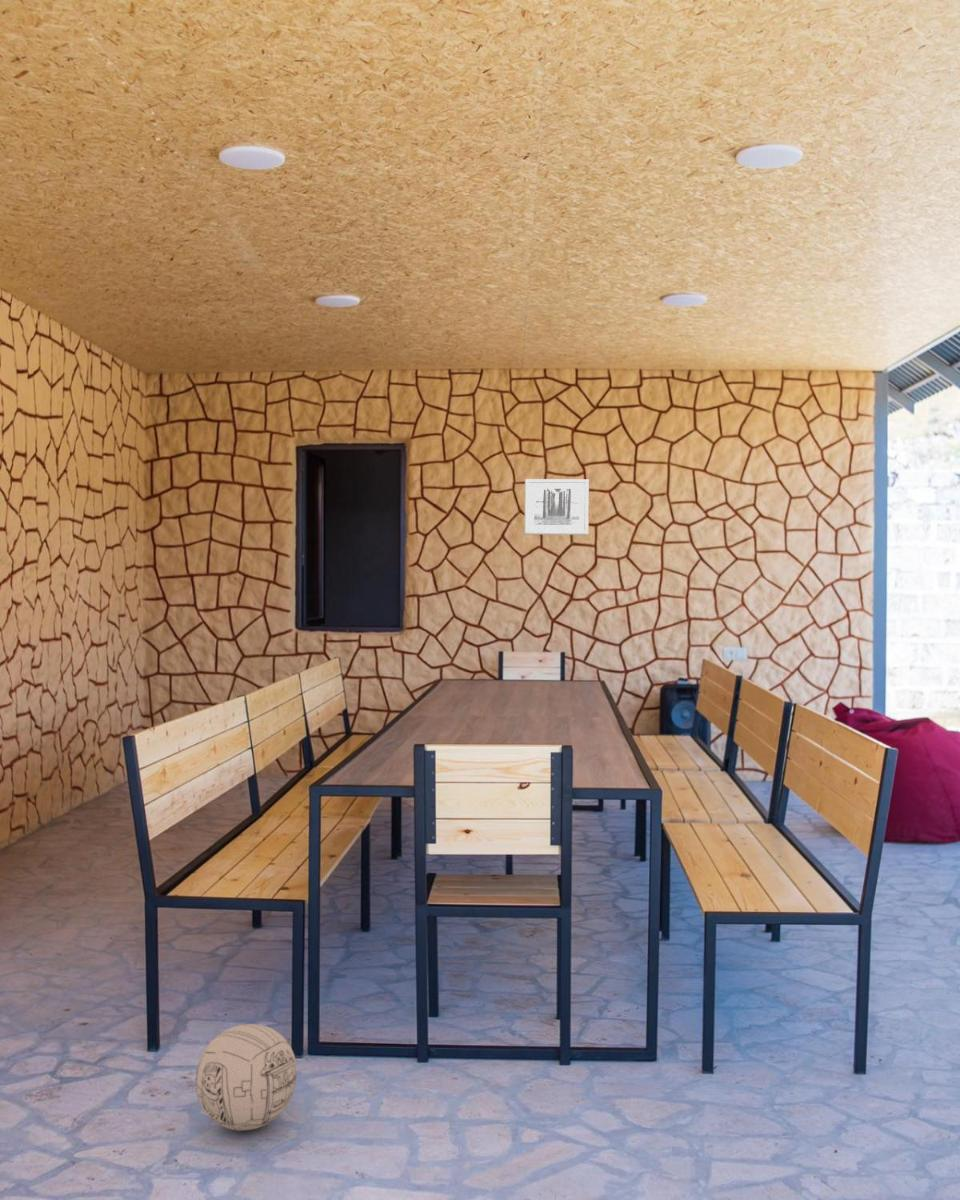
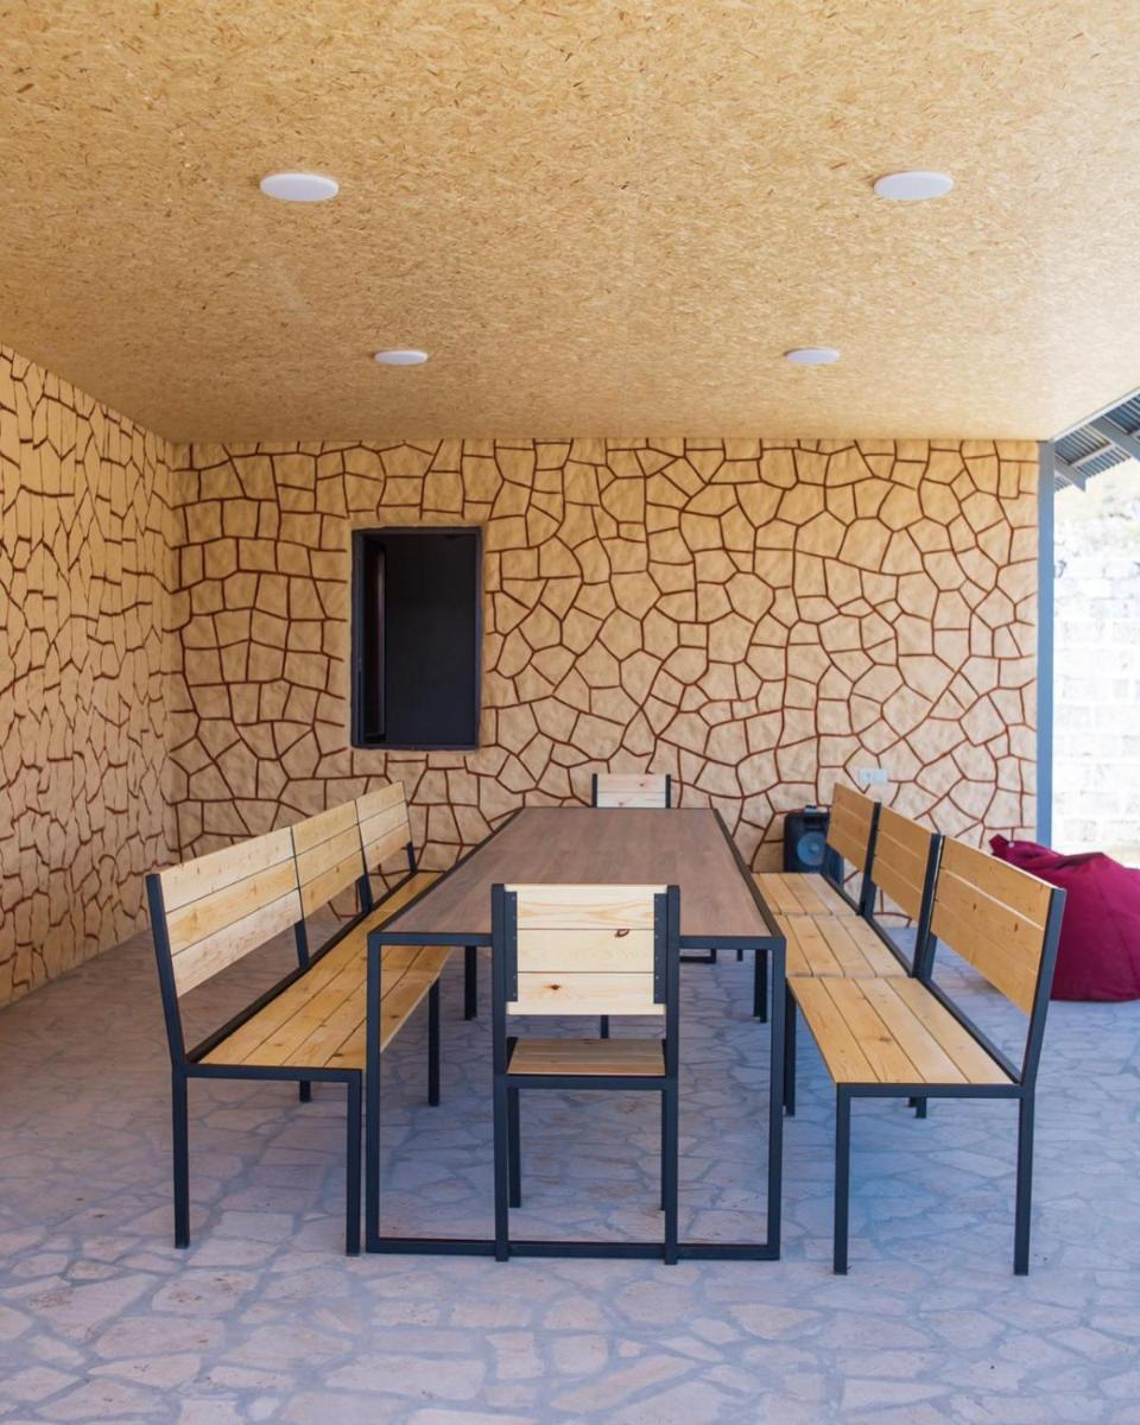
- ball (246, 1076)
- wall art (556, 506)
